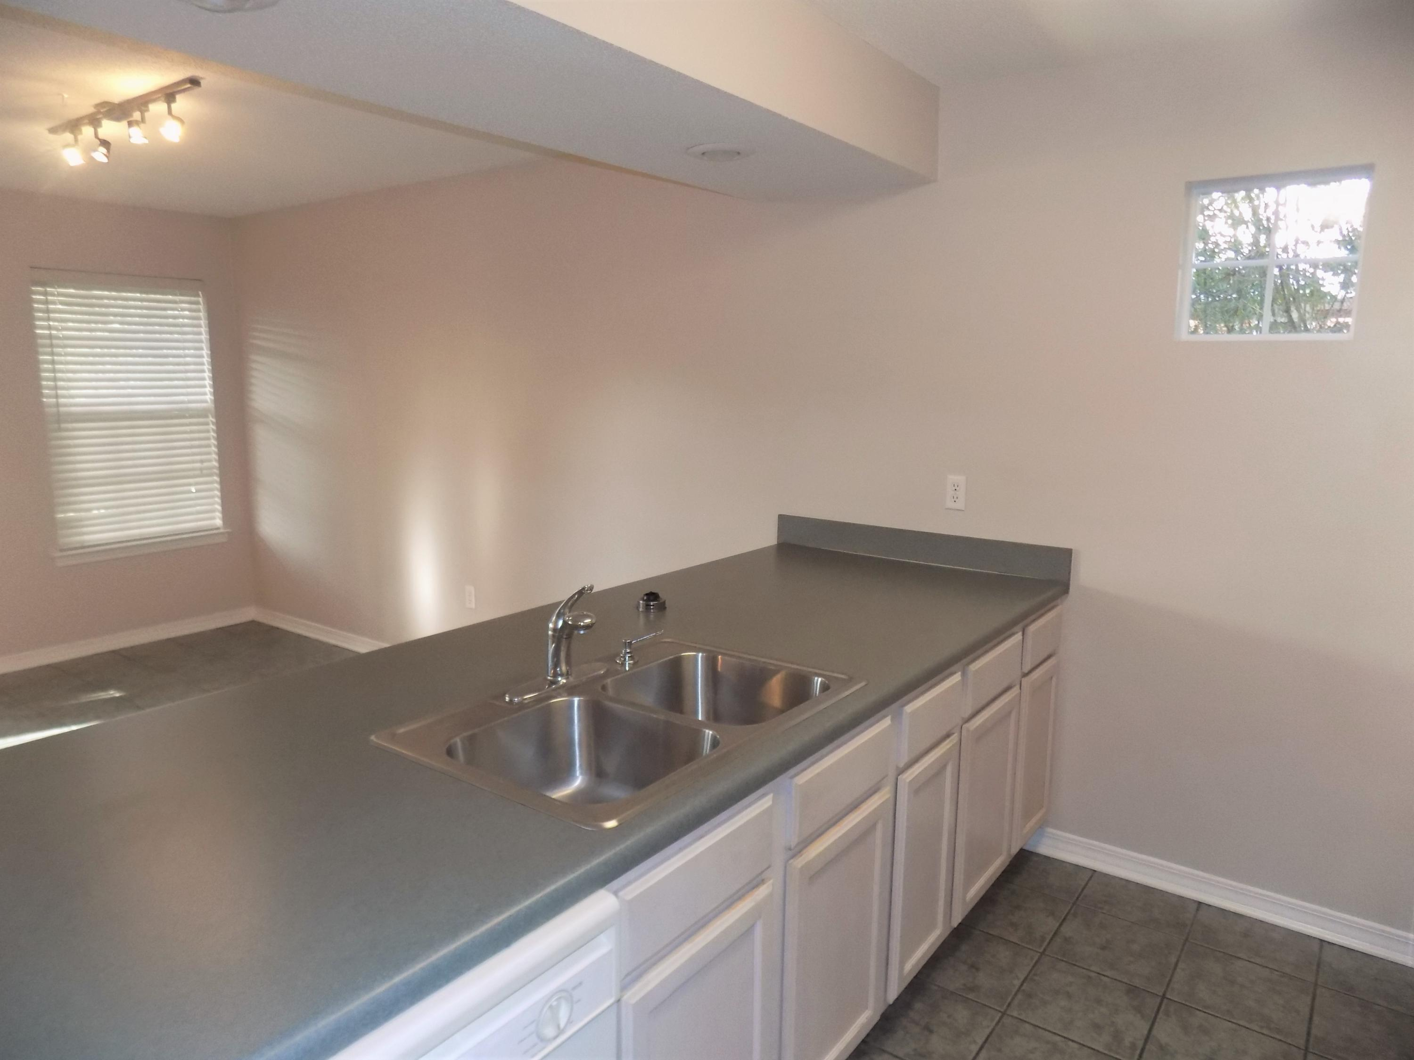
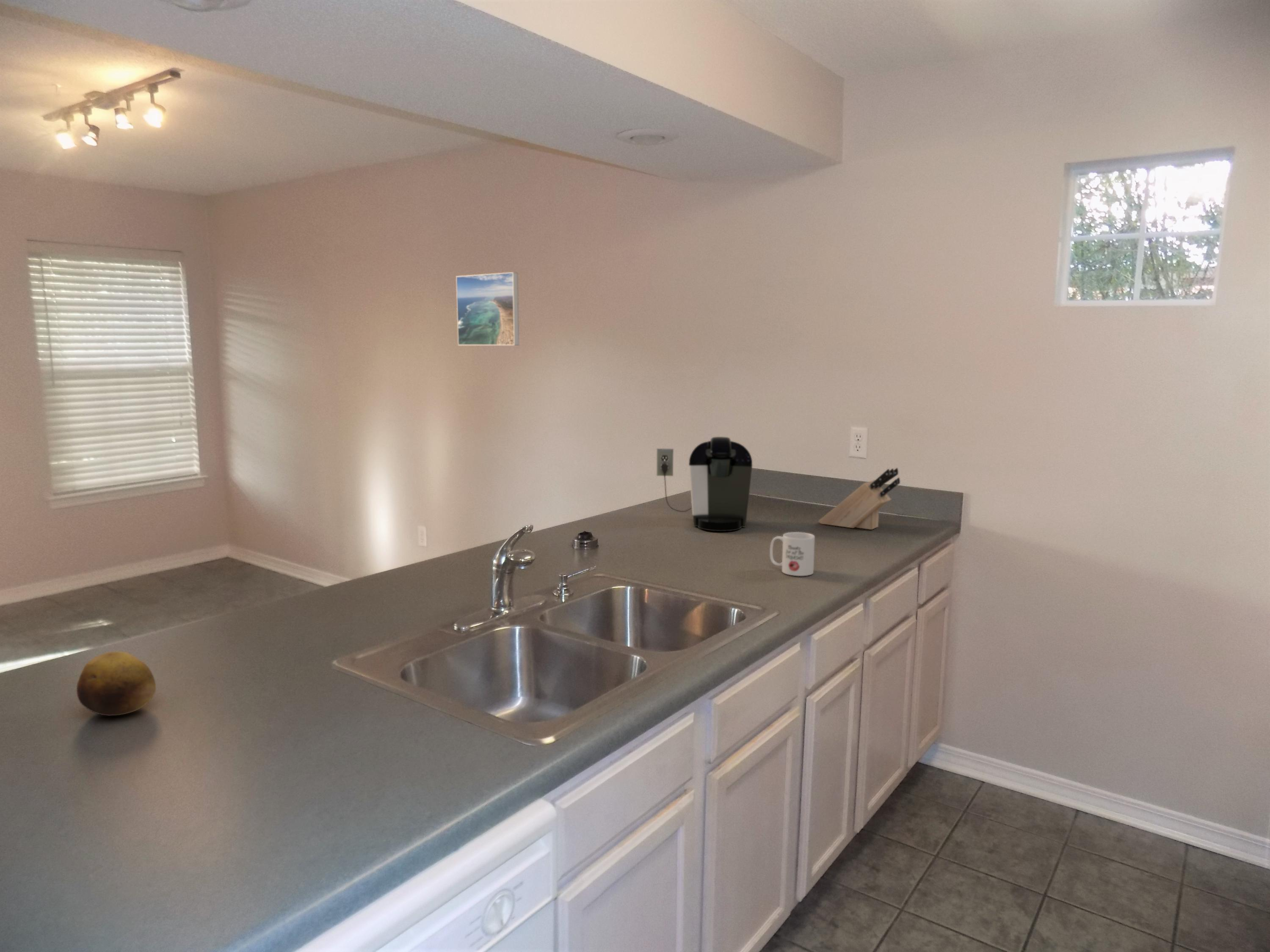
+ coffee maker (703, 481)
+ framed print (487, 310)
+ knife block (860, 496)
+ fruit (115, 682)
+ mug (791, 553)
